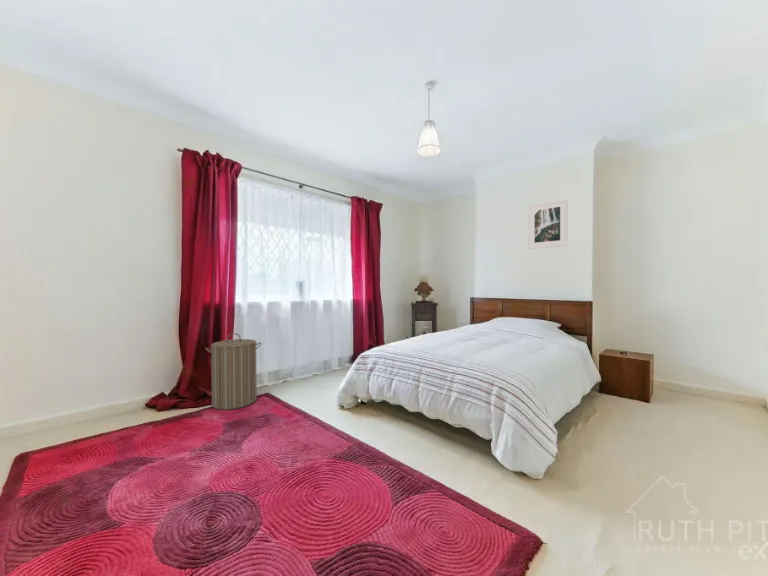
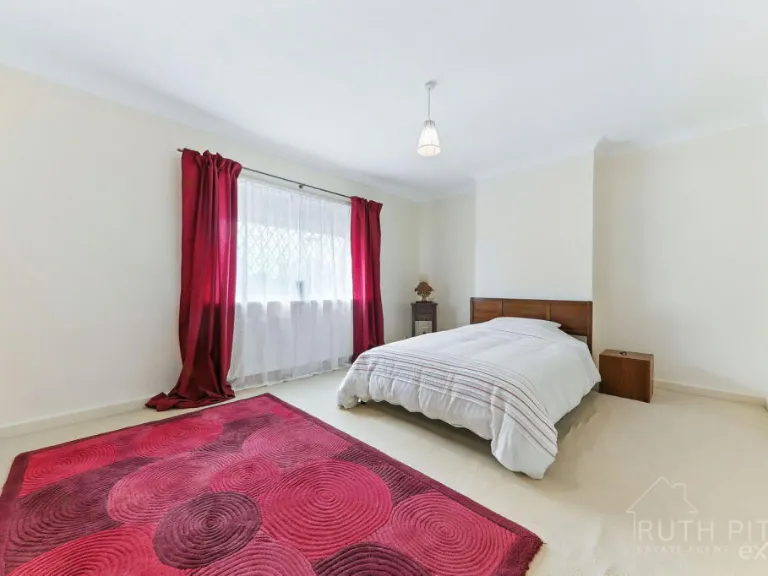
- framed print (547, 225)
- laundry hamper (234, 367)
